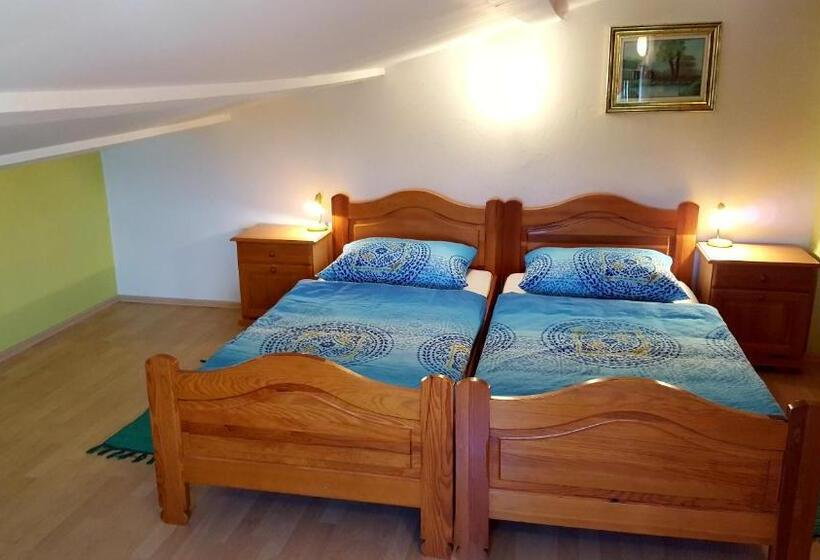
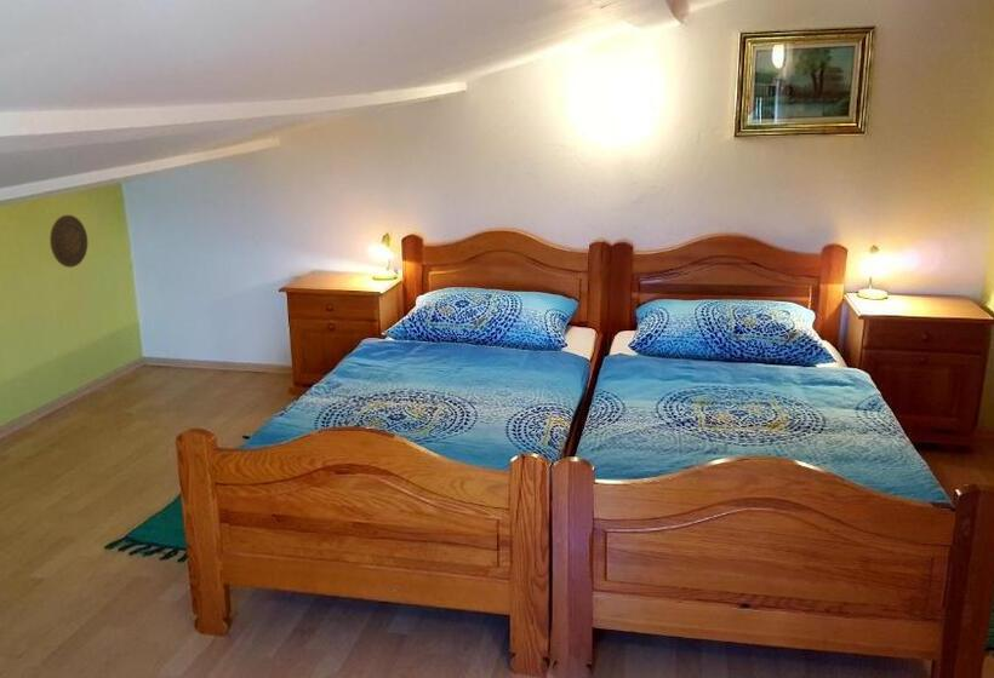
+ decorative plate (70, 241)
